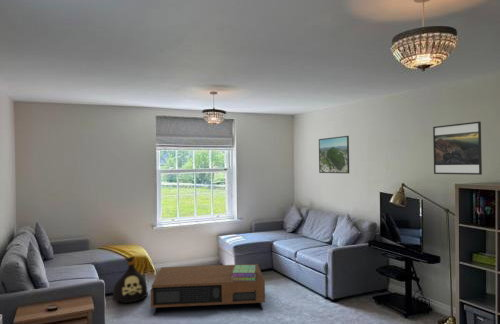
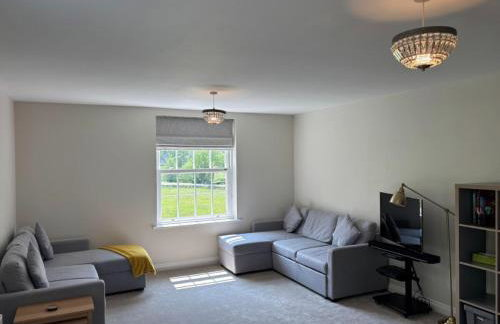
- bag (130, 278)
- coffee table (209, 287)
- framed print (456, 149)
- stack of books (244, 272)
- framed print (333, 155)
